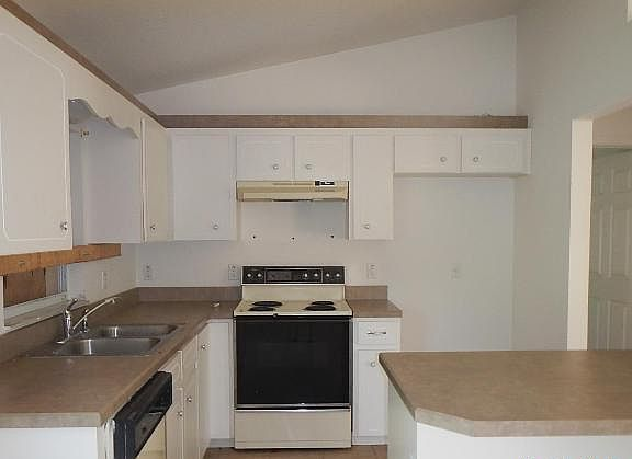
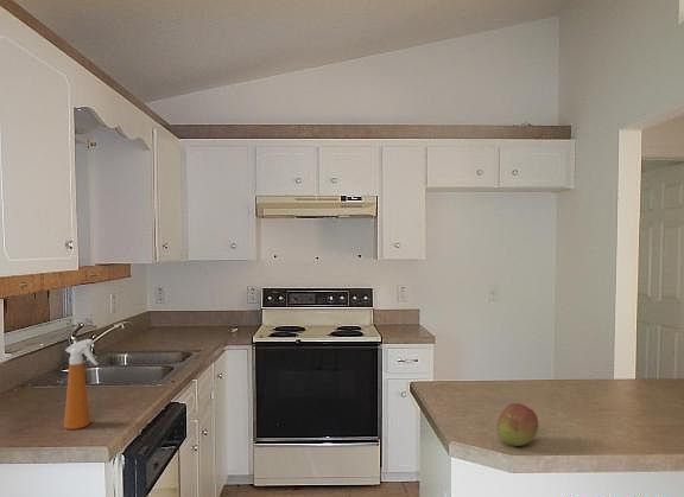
+ fruit (517, 425)
+ spray bottle (81, 382)
